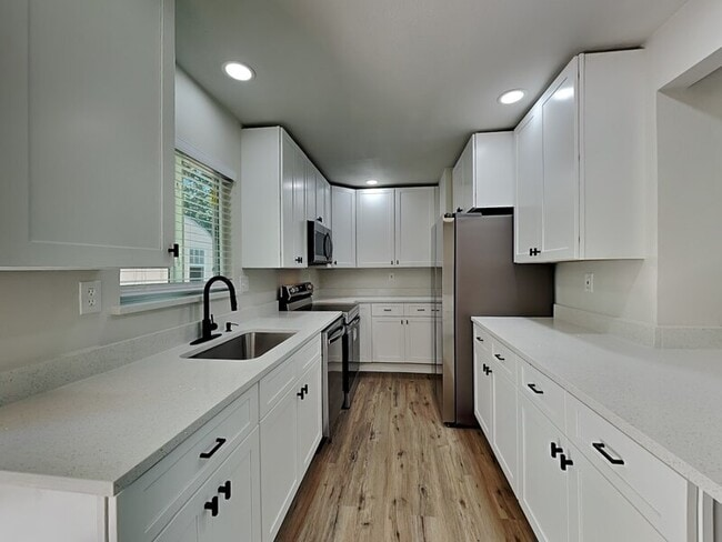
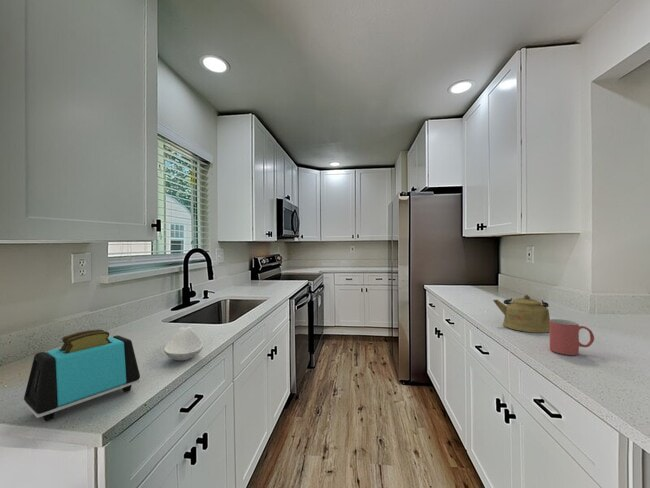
+ kettle (521, 310)
+ mug (571, 337)
+ spoon rest (184, 341)
+ toaster (86, 366)
